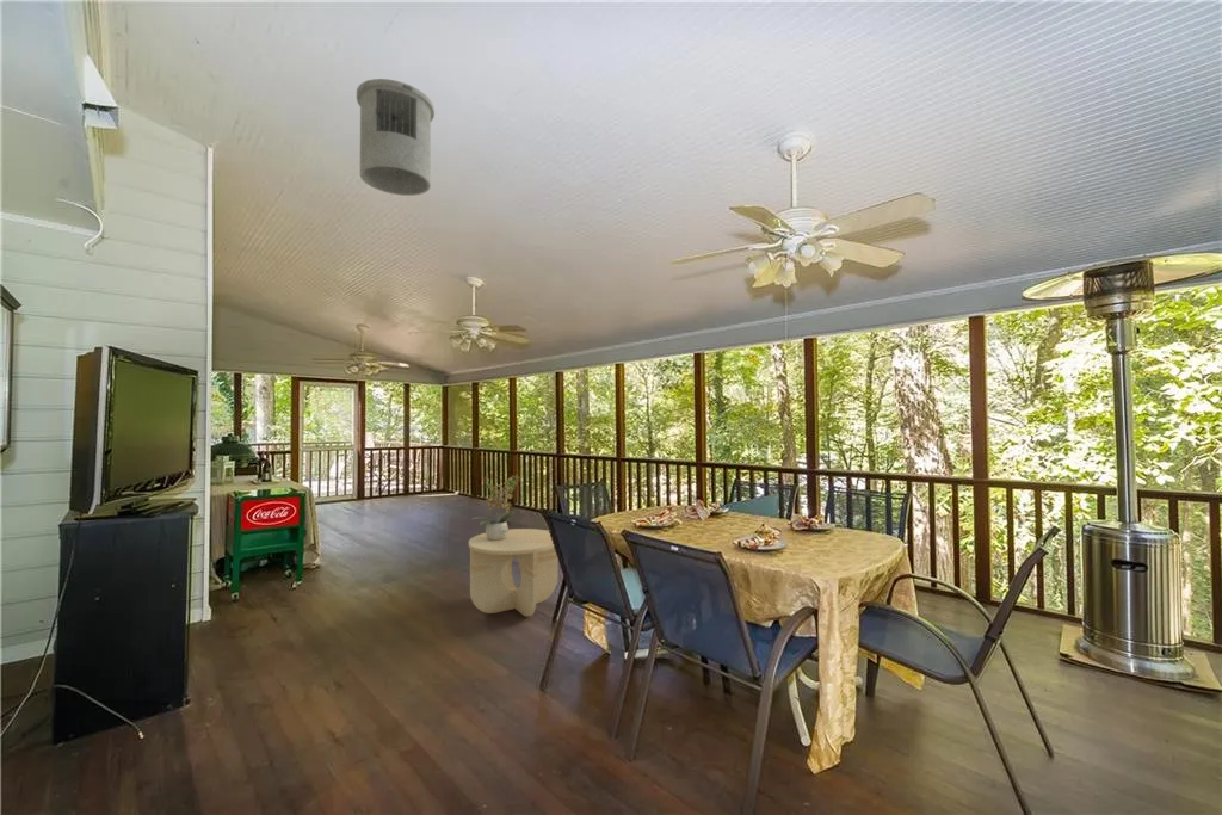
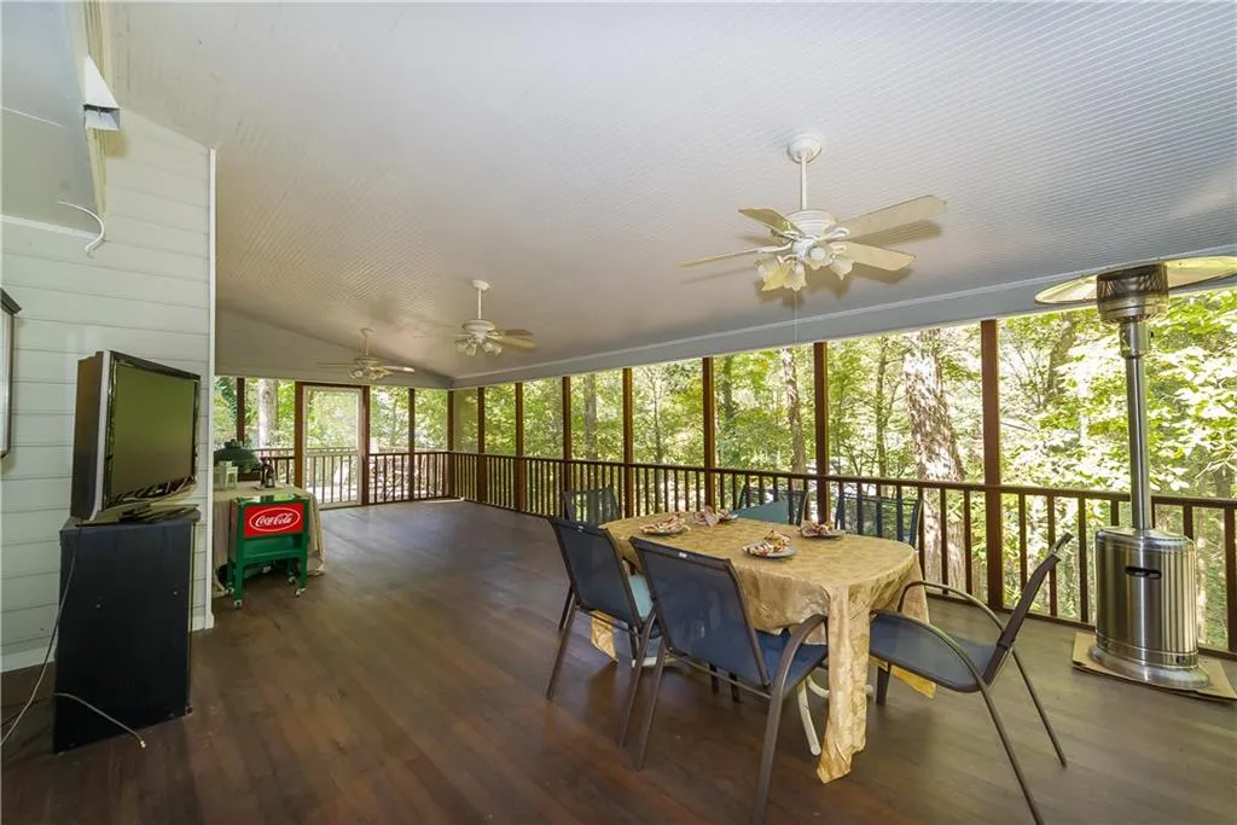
- potted plant (501, 506)
- wind chime (396, 141)
- side table (520, 573)
